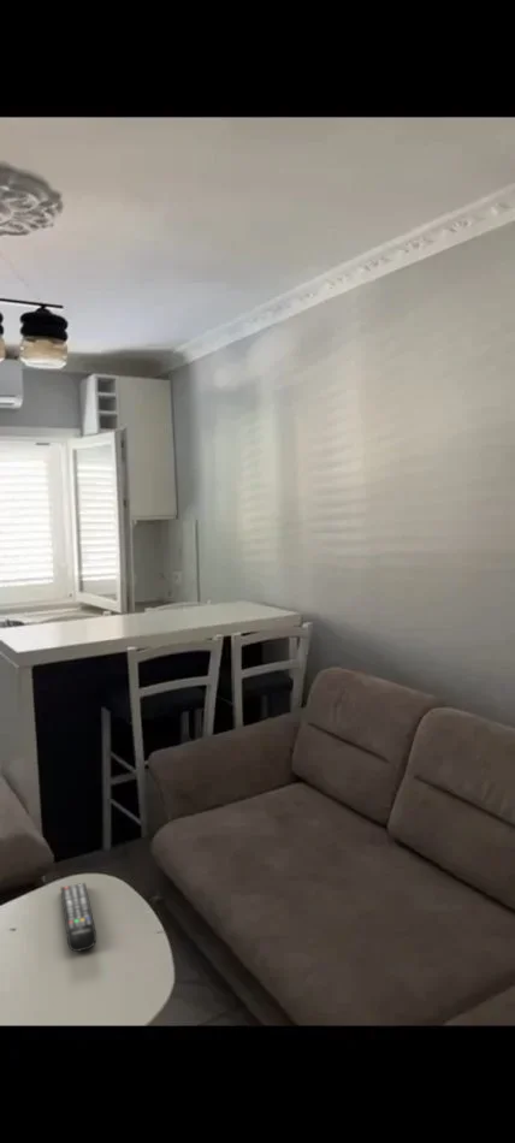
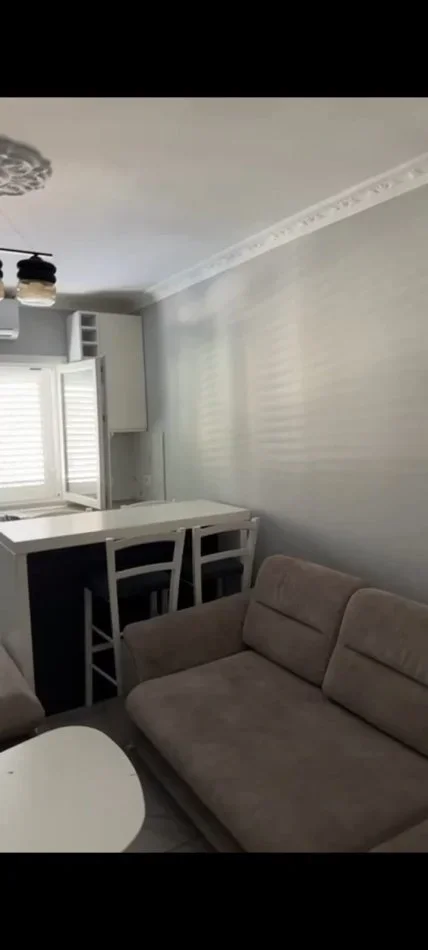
- remote control (77, 912)
